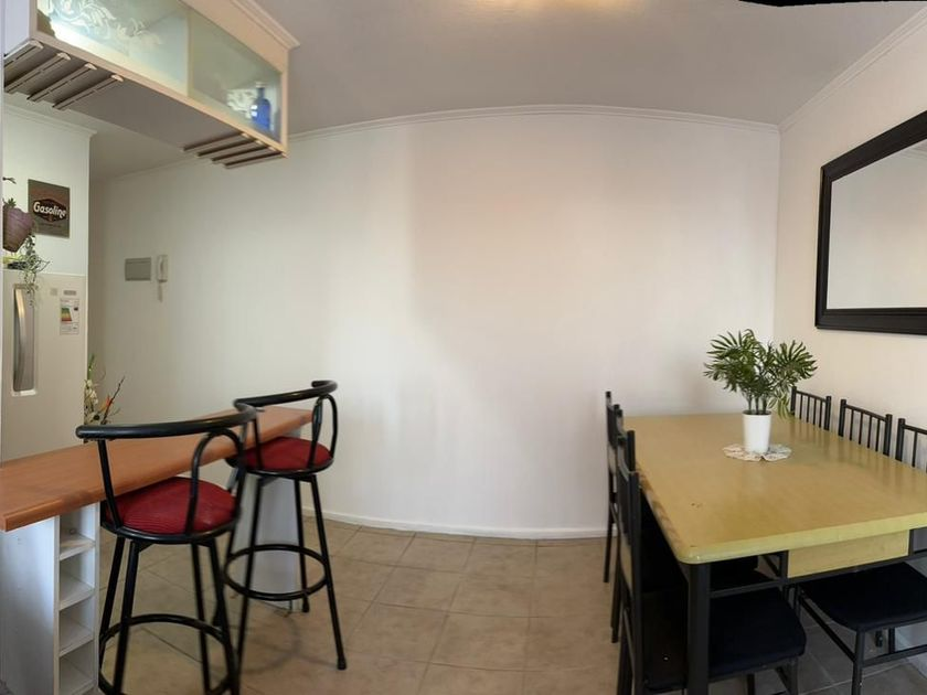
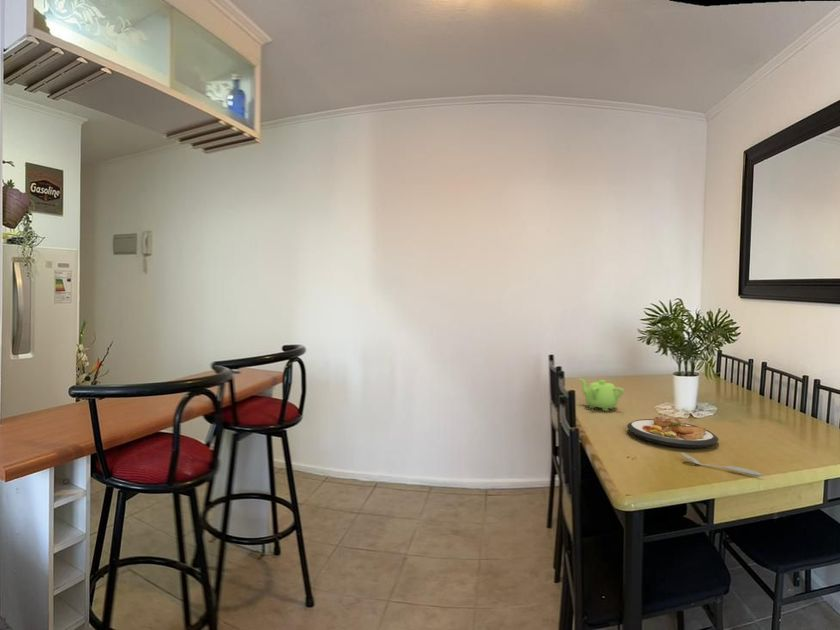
+ spoon (720, 466)
+ plate (670, 429)
+ teapot (600, 393)
